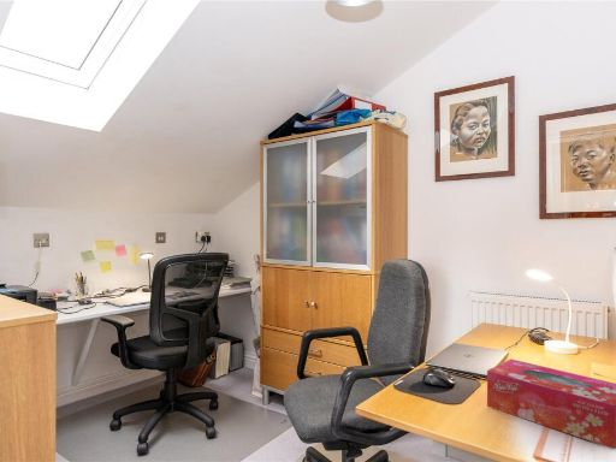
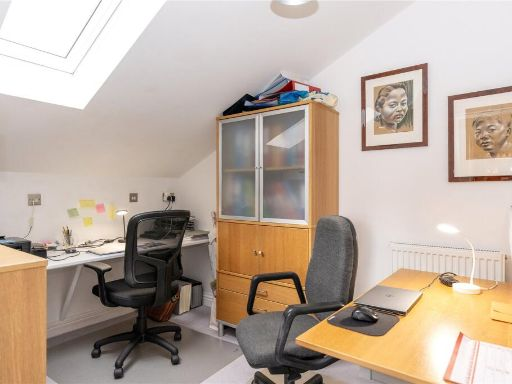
- tissue box (555, 397)
